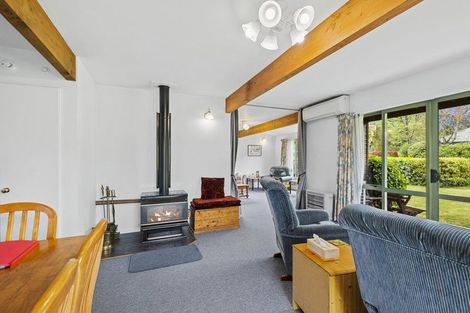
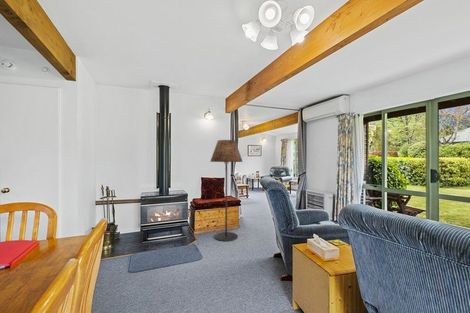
+ floor lamp (226, 188)
